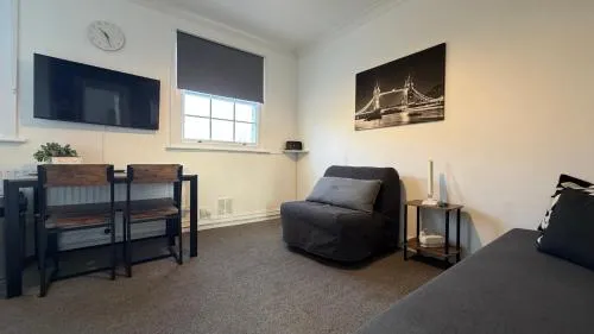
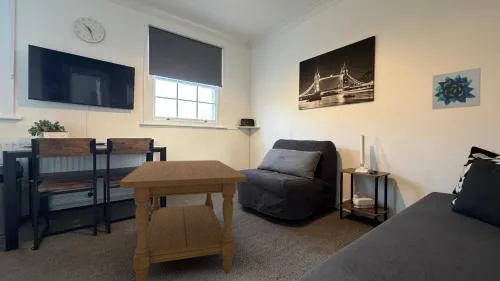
+ coffee table (184, 206)
+ wall art (455, 89)
